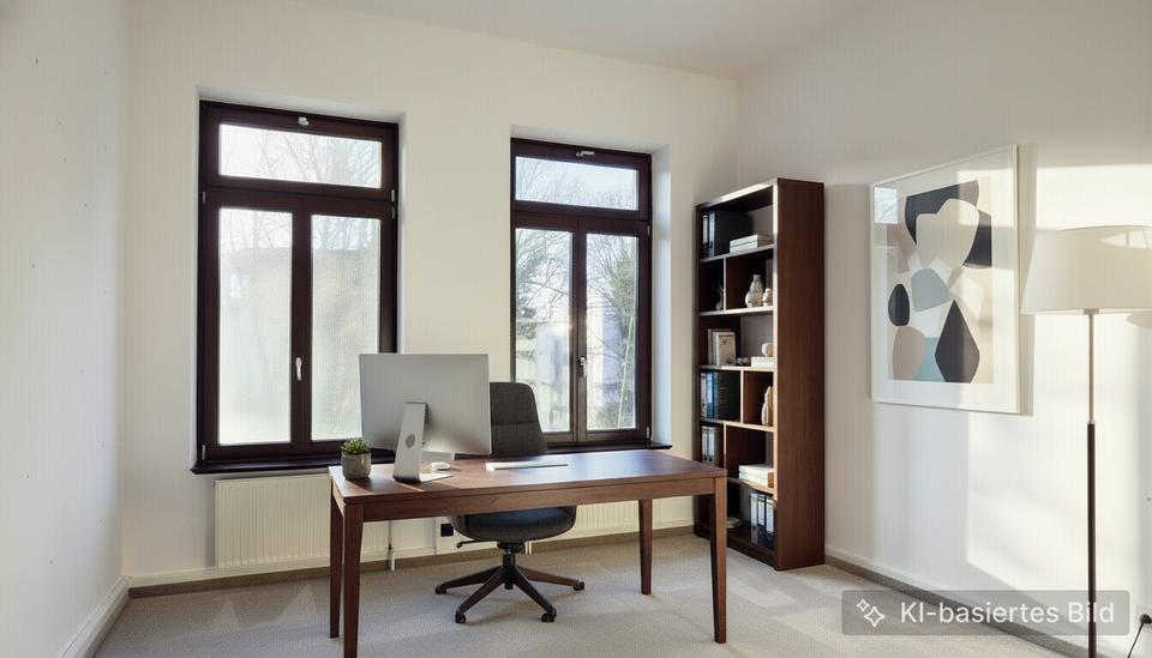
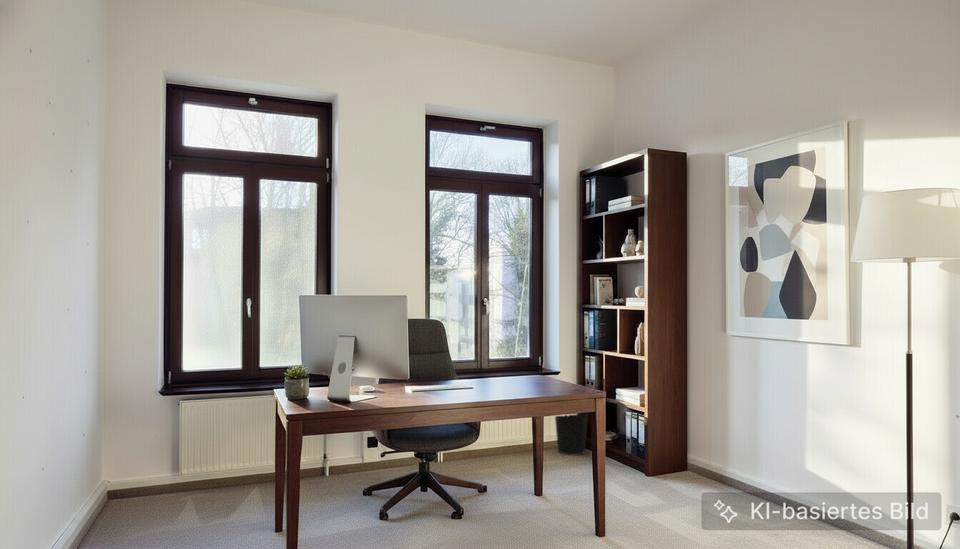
+ wastebasket (571, 431)
